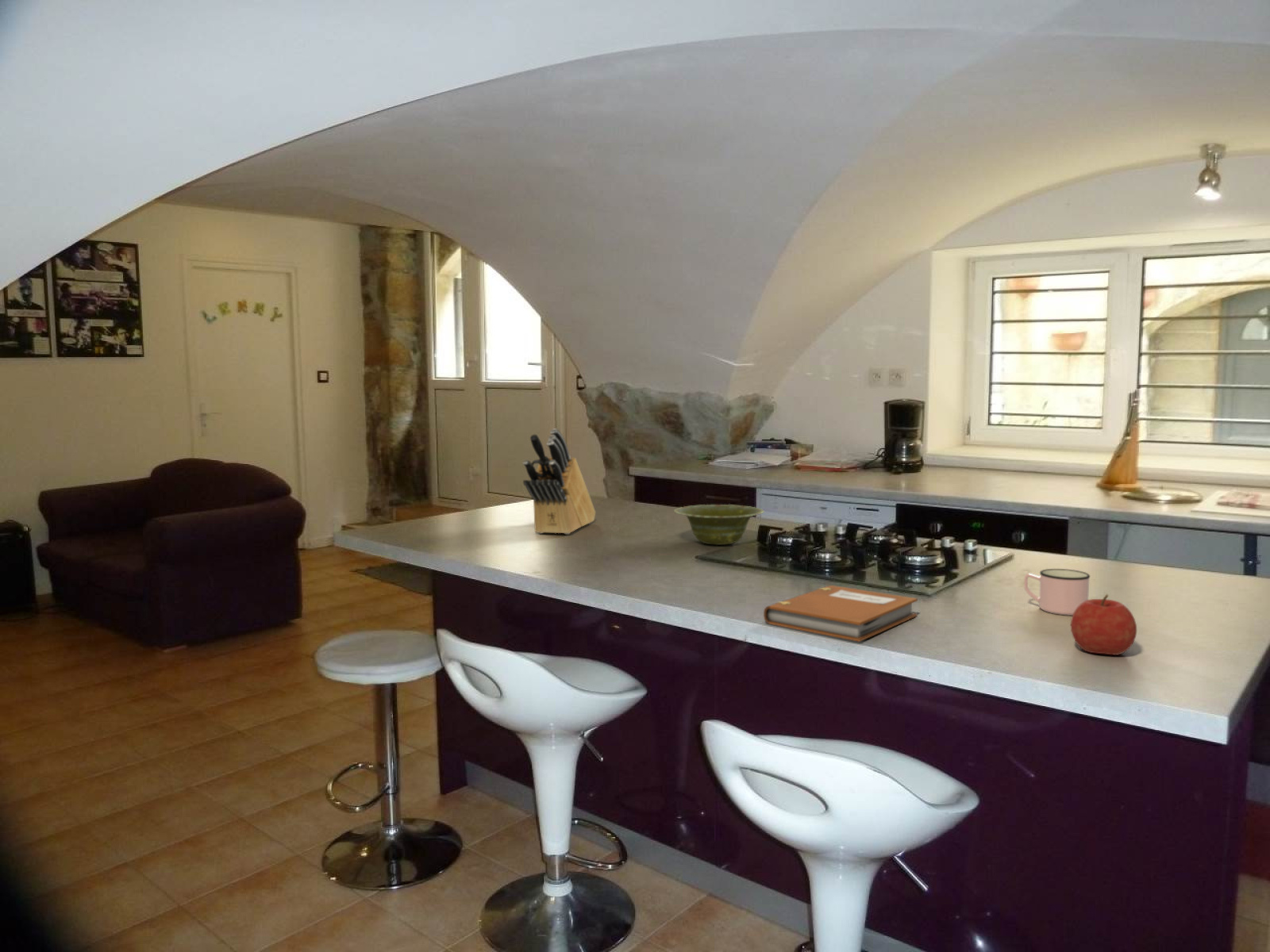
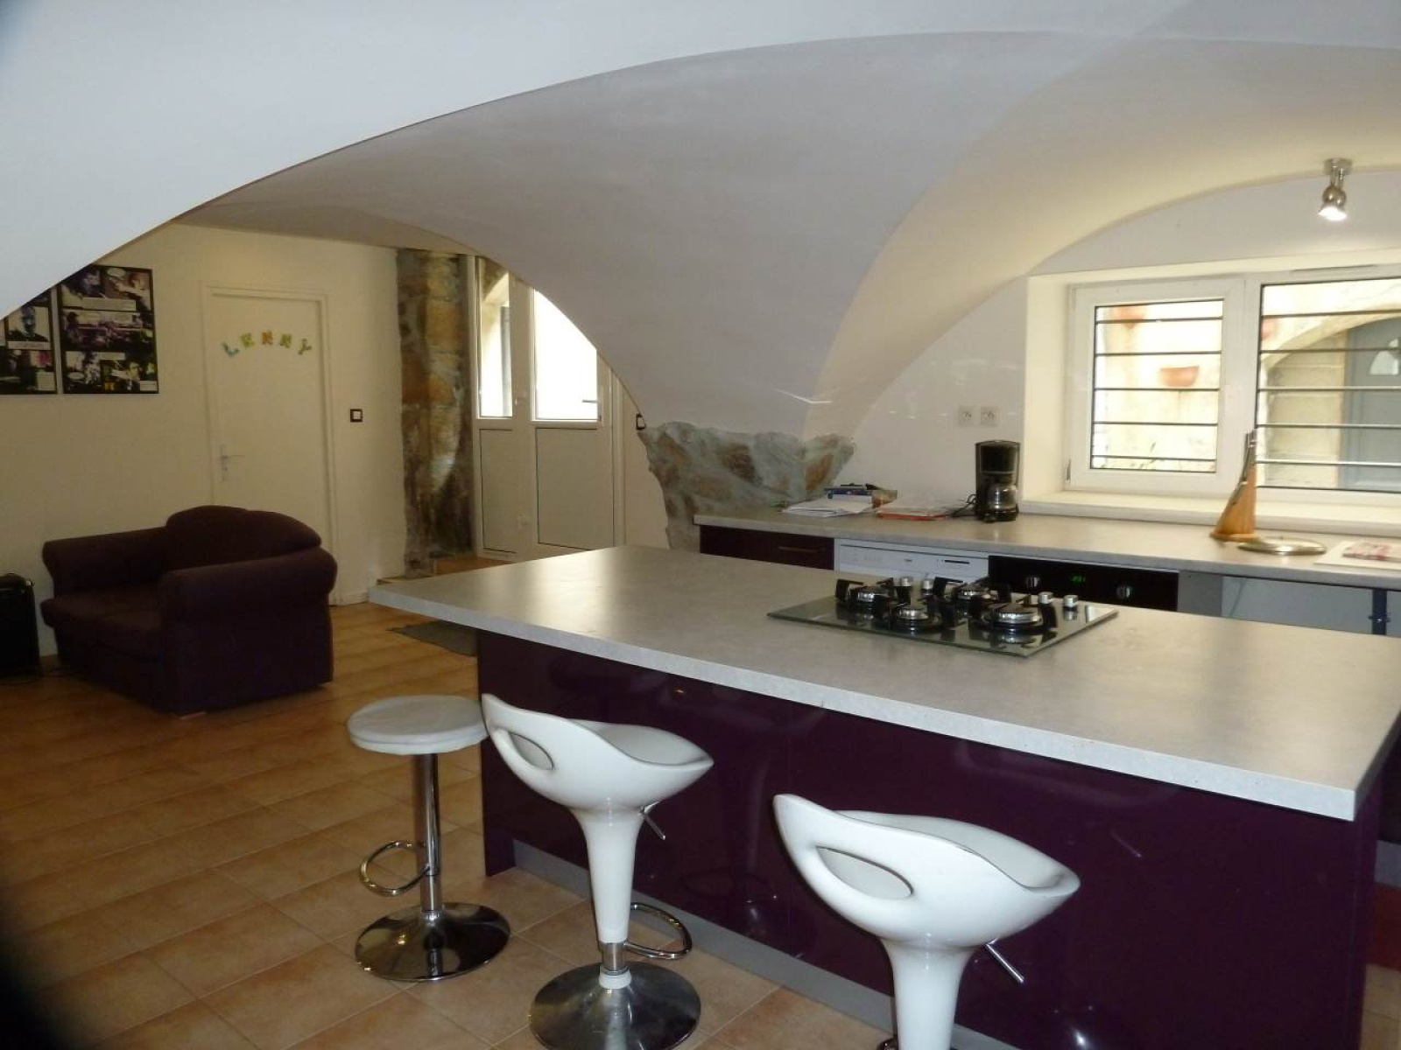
- mug (1056, 590)
- dish (718, 526)
- notebook (842, 609)
- fruit (1104, 622)
- knife block (560, 478)
